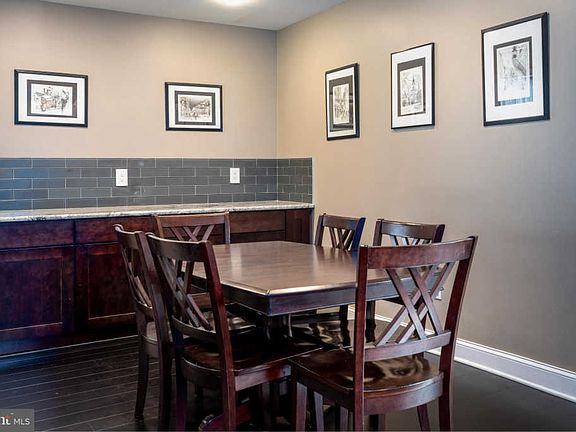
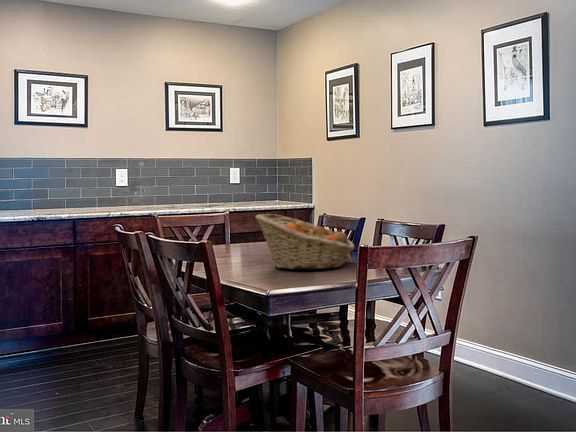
+ fruit basket (305, 239)
